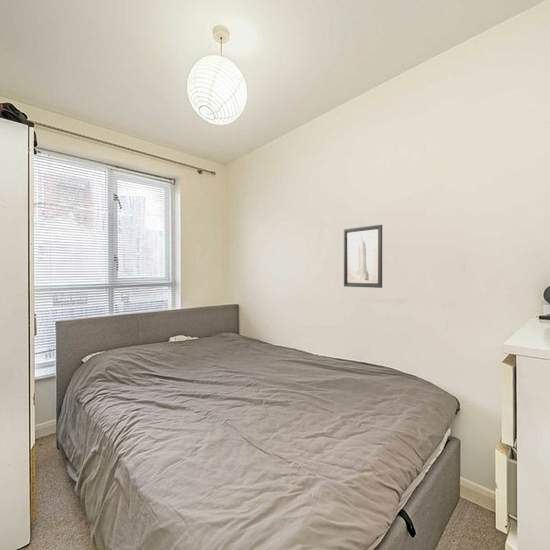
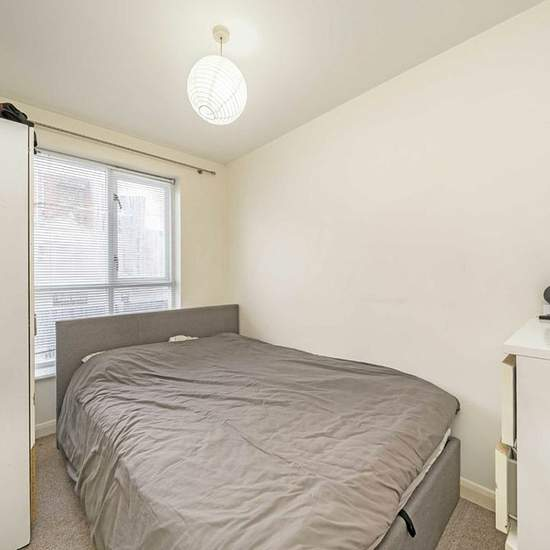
- wall art (362, 257)
